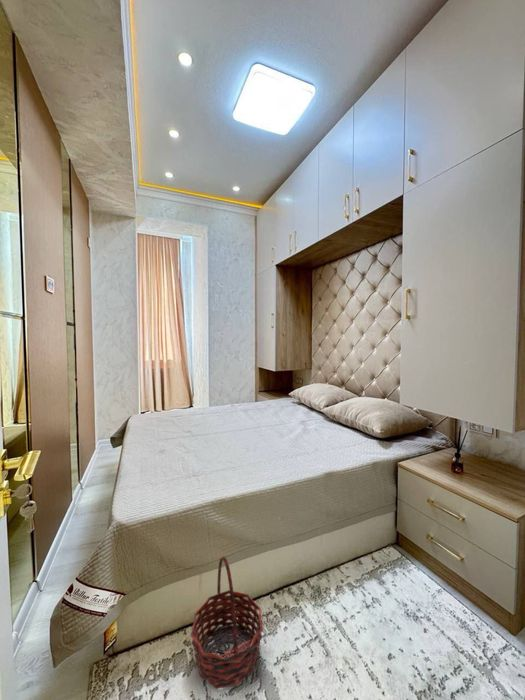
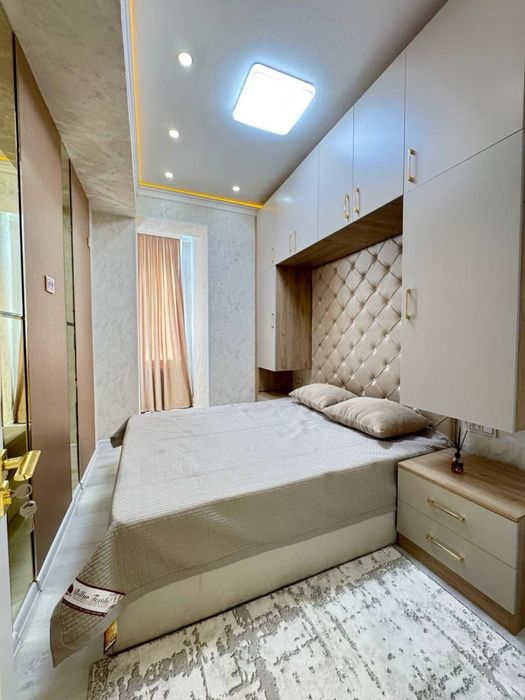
- basket (227, 607)
